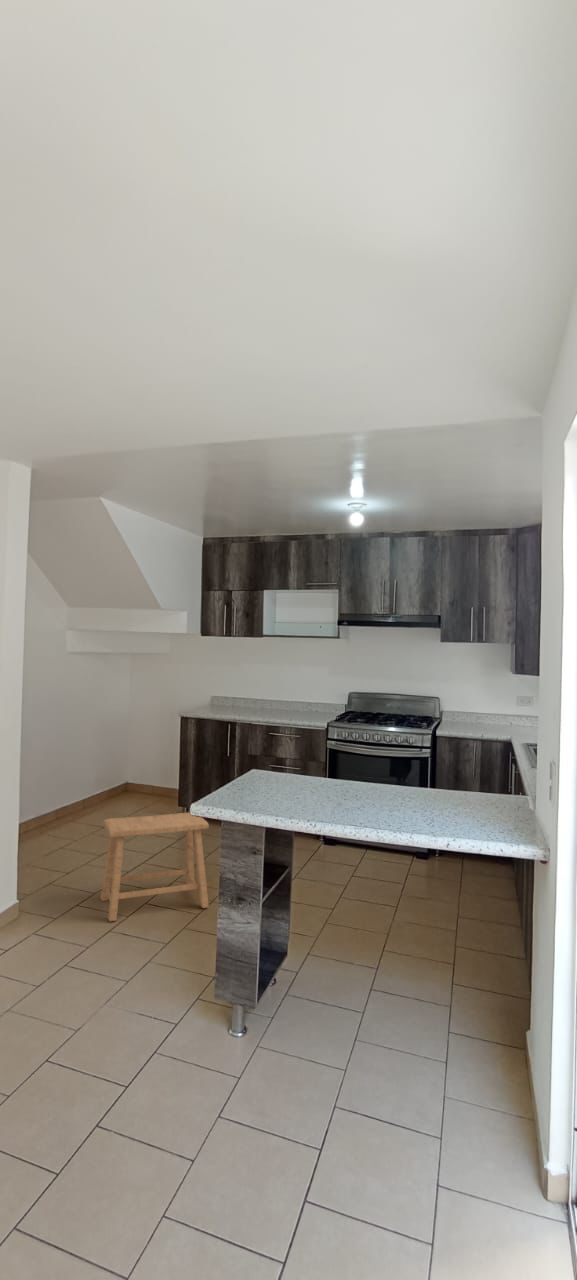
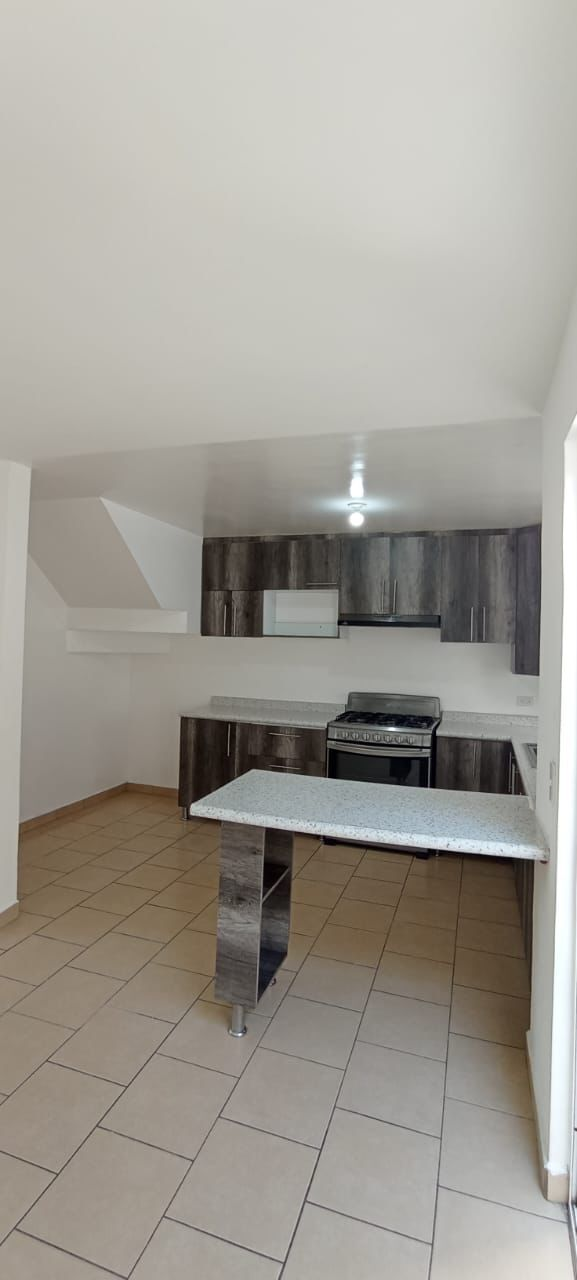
- stool (159, 872)
